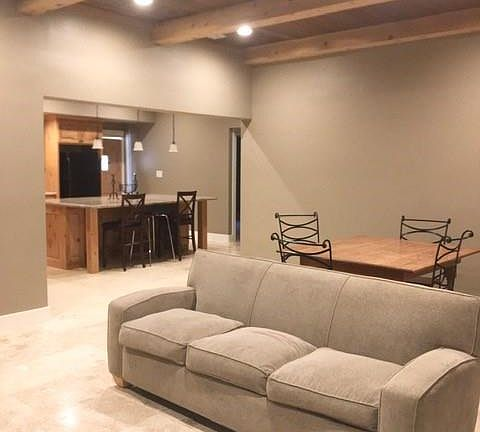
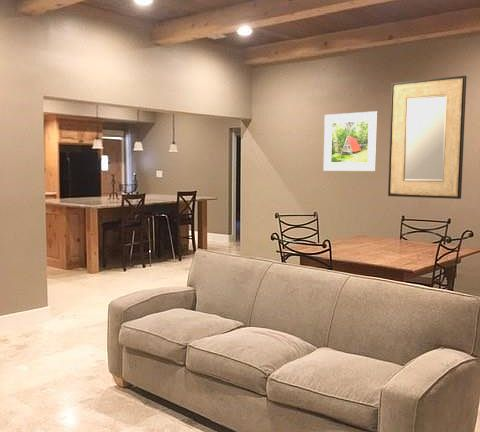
+ home mirror (425, 139)
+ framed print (349, 142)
